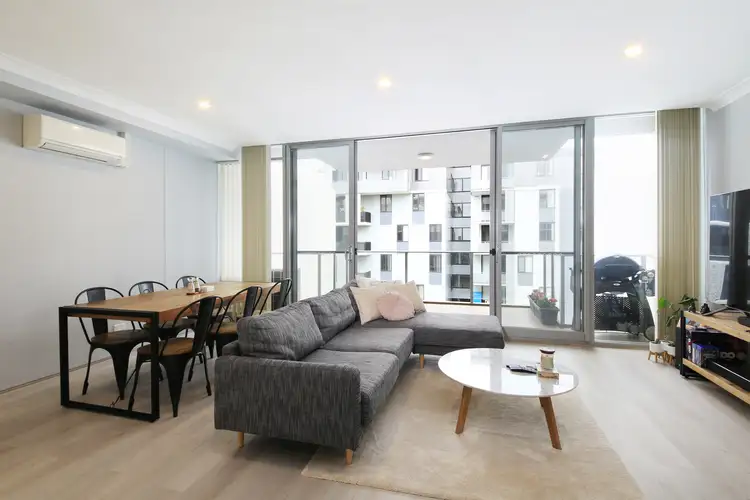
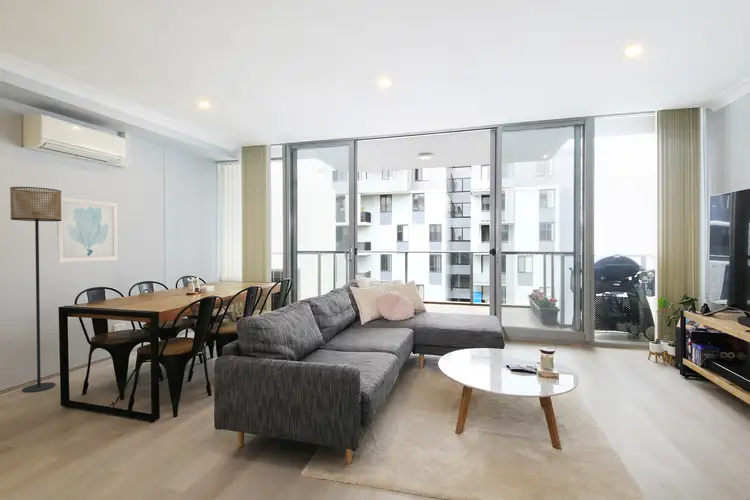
+ floor lamp (37, 288)
+ wall art (89, 230)
